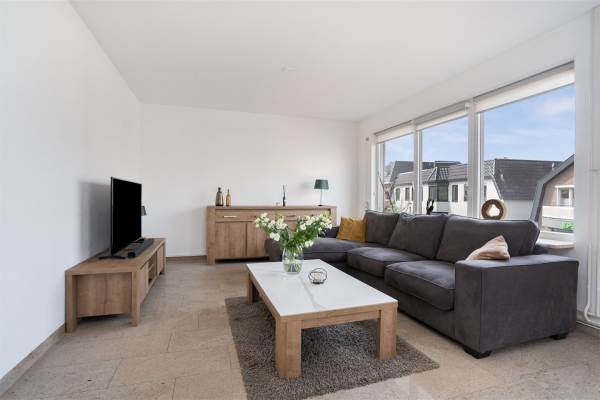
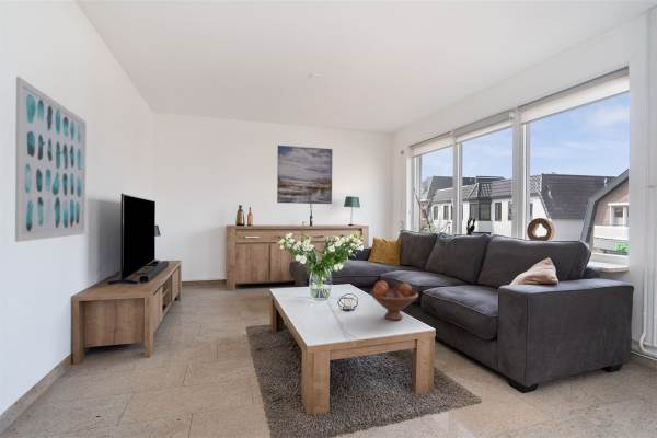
+ wall art (304, 175)
+ wall art (57, 170)
+ fruit bowl (393, 300)
